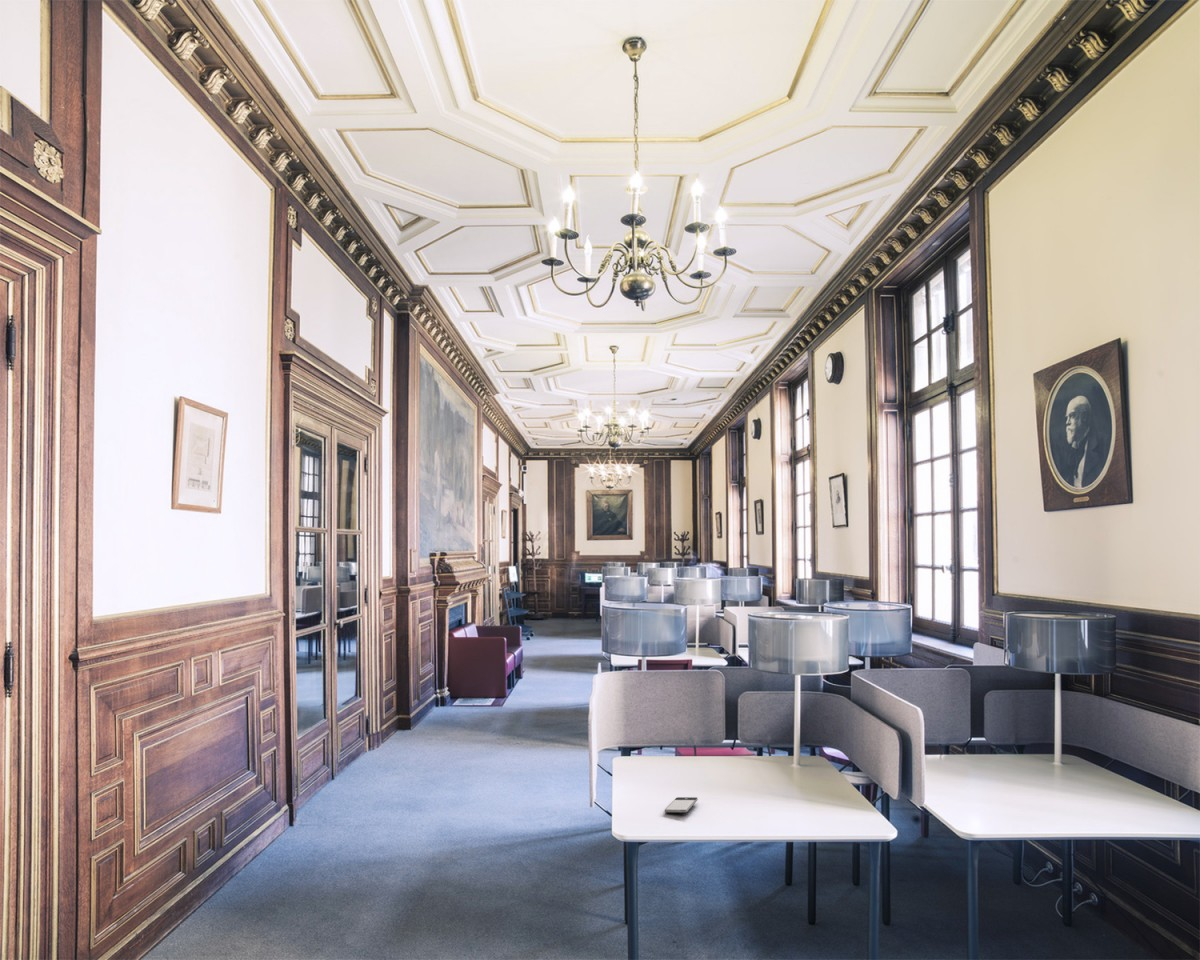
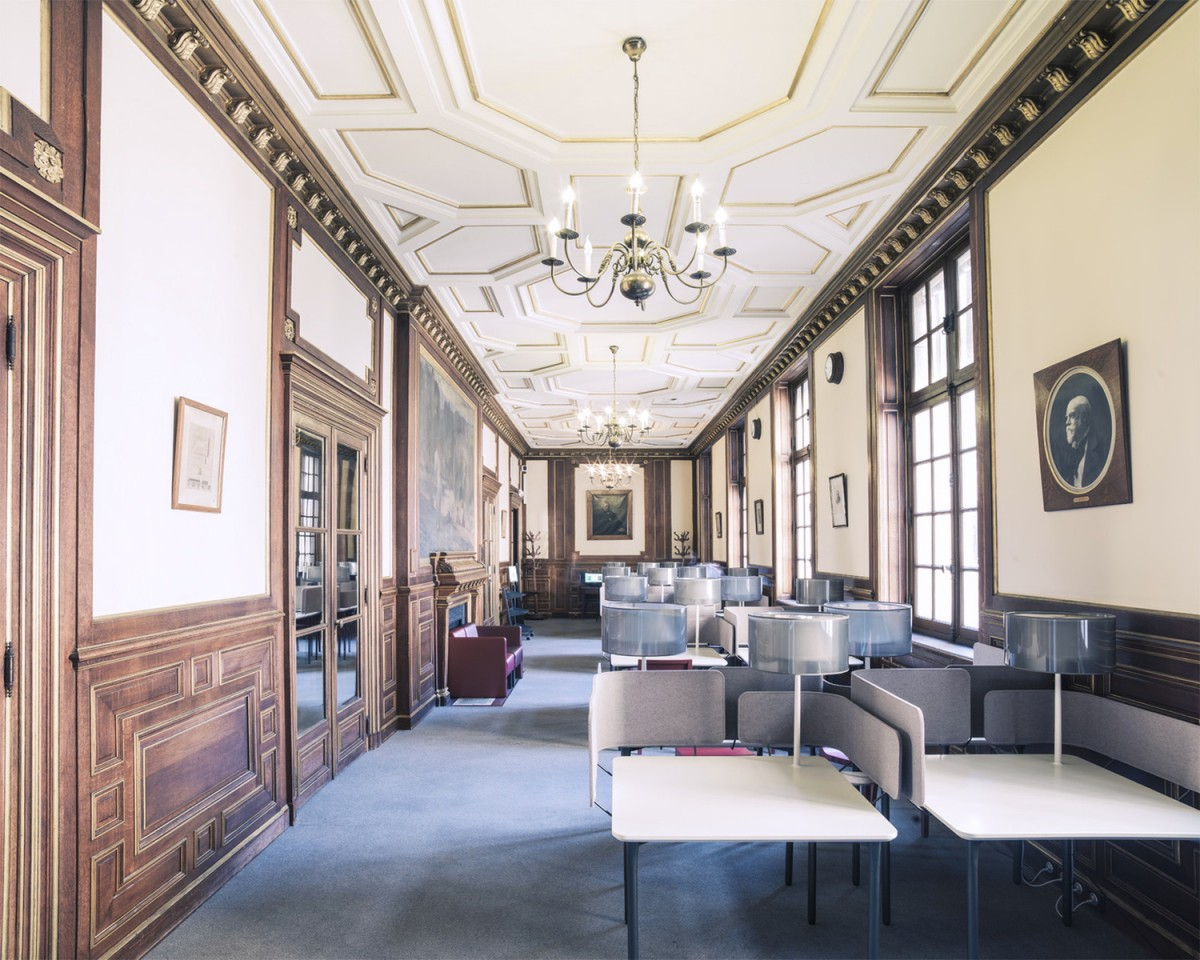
- smartphone (681, 804)
